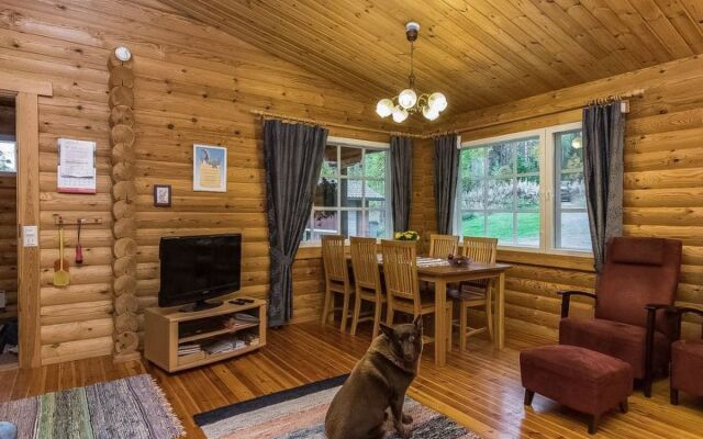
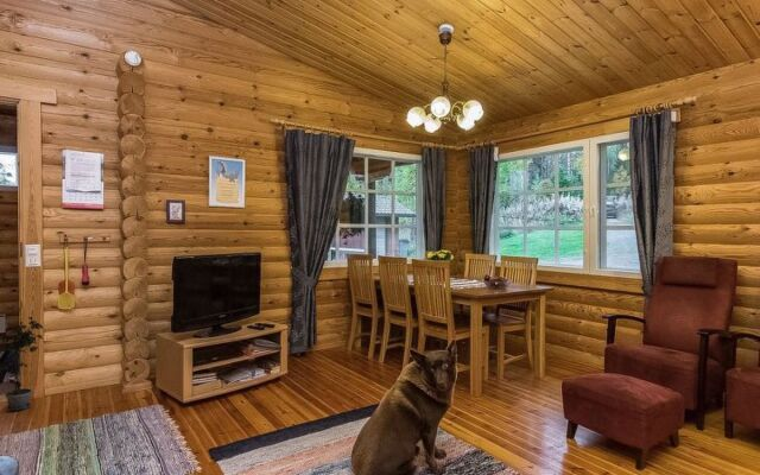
+ potted plant (20, 363)
